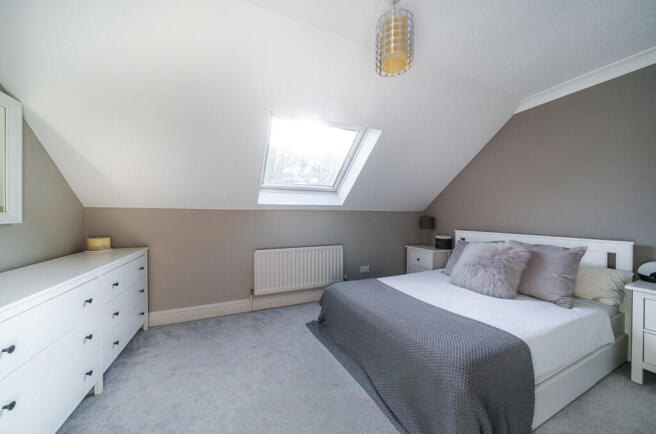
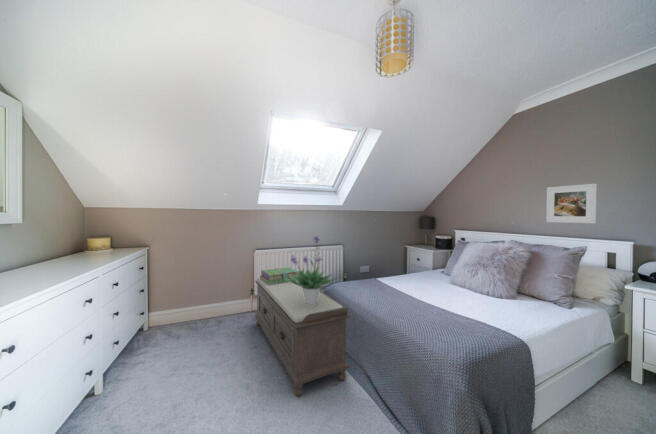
+ bench (292, 317)
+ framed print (569, 204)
+ stack of books (279, 274)
+ potted plant (310, 270)
